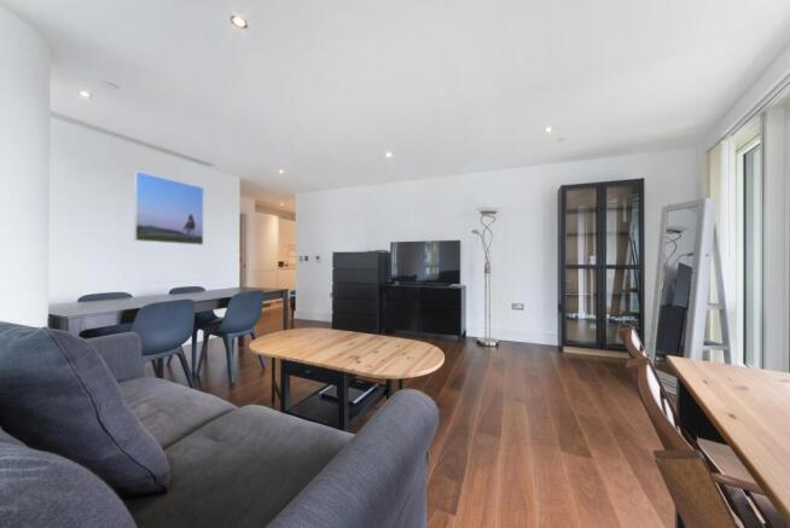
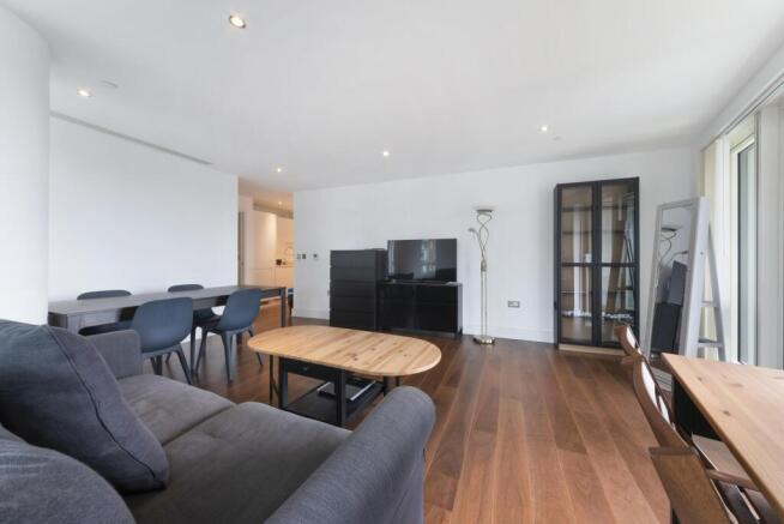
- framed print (172, 211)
